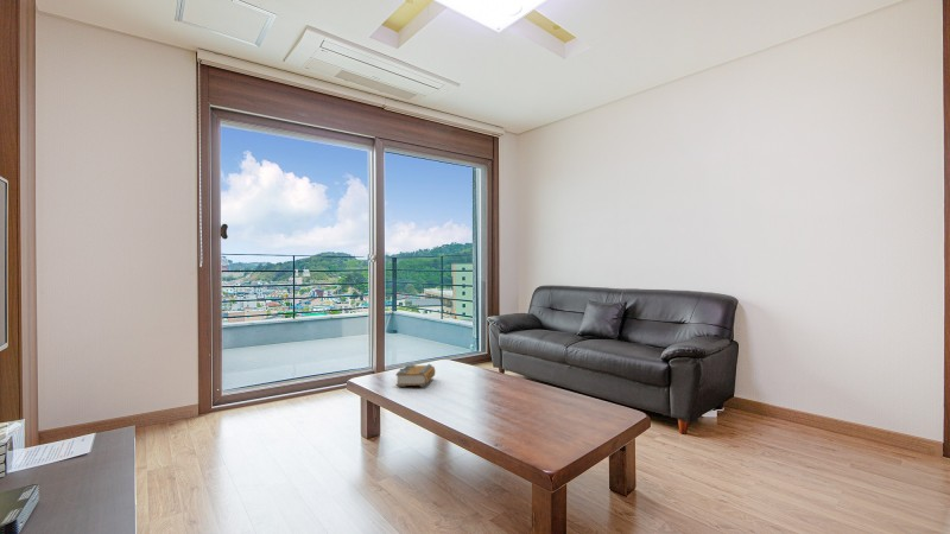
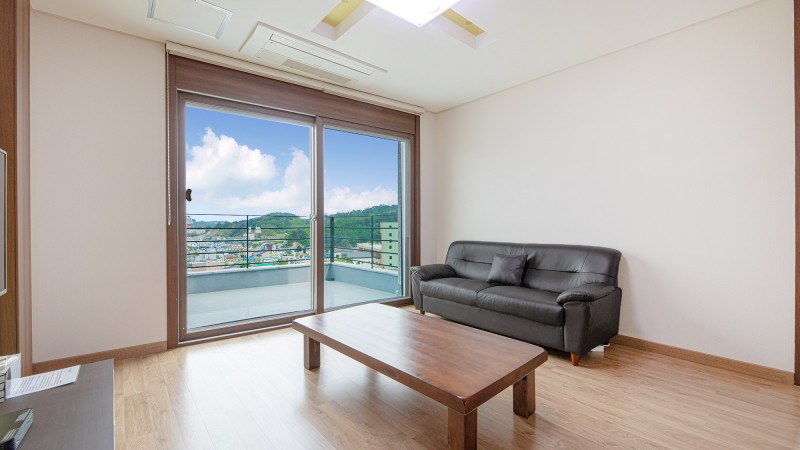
- book (416, 374)
